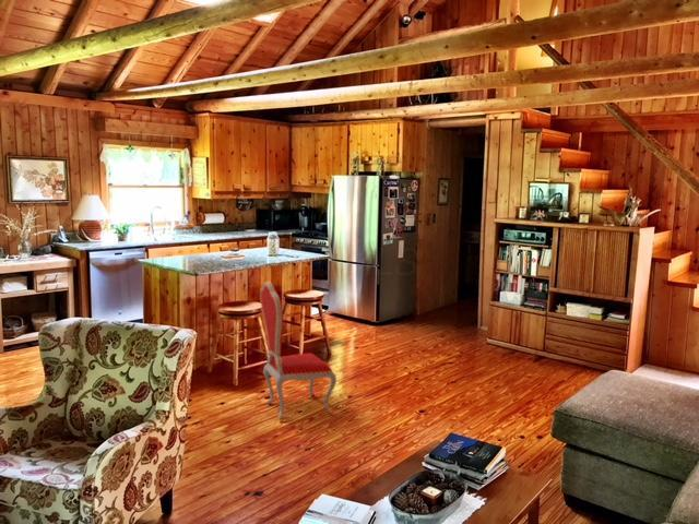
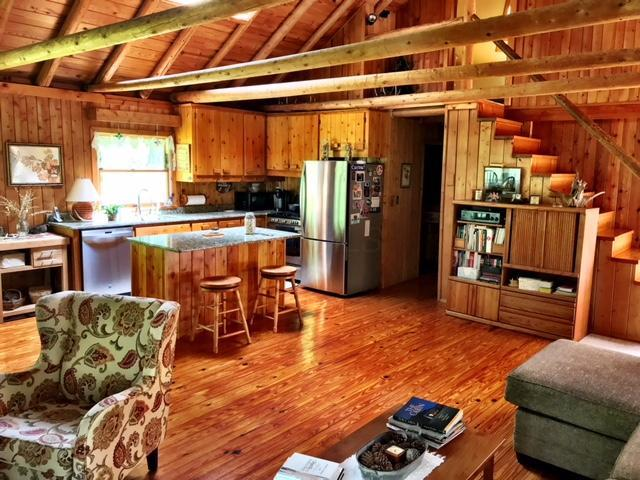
- dining chair (299, 354)
